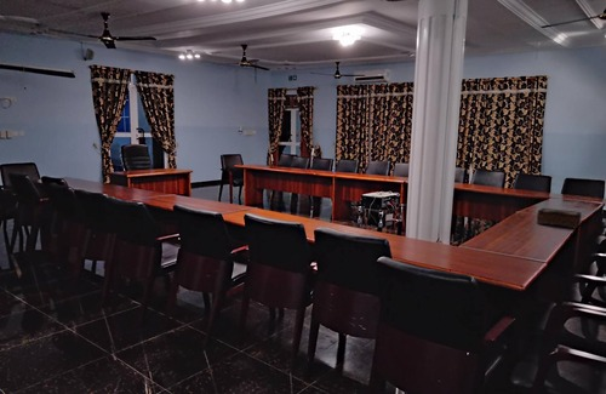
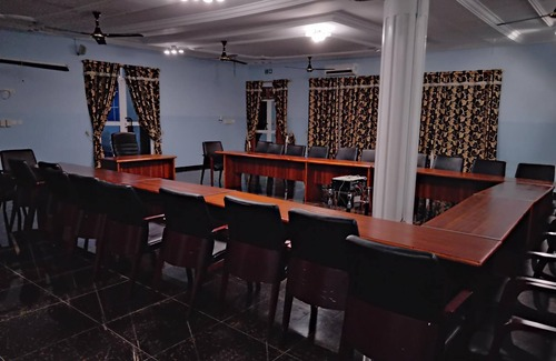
- tissue box (559, 217)
